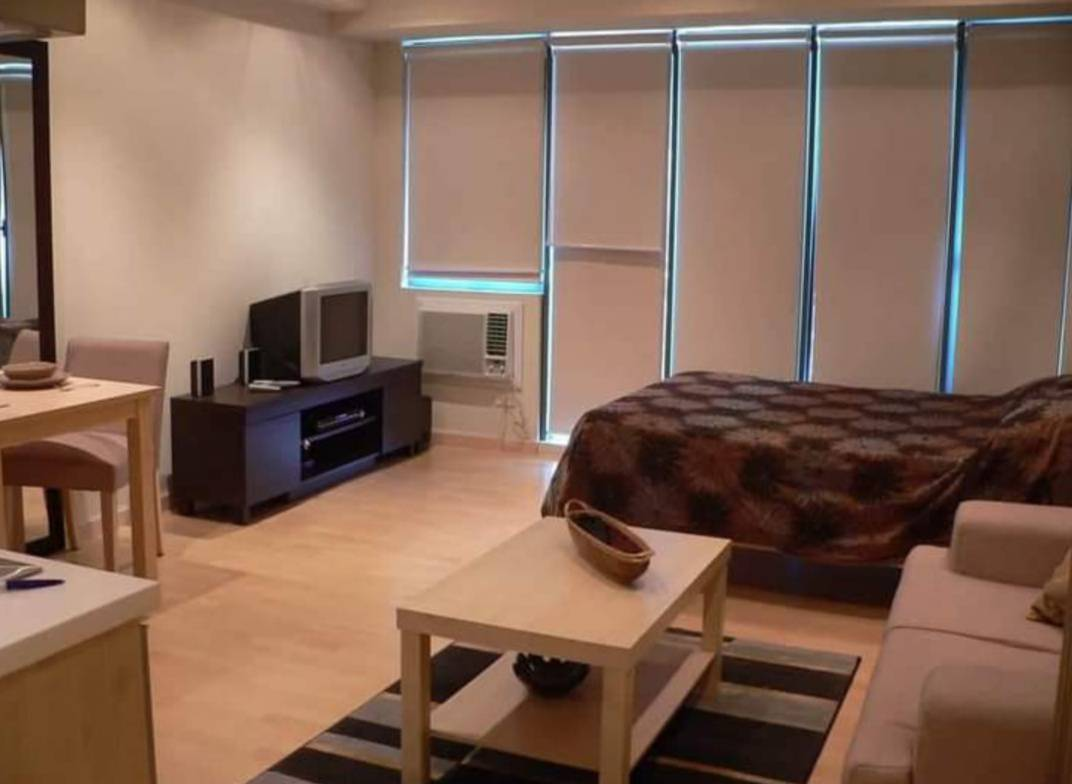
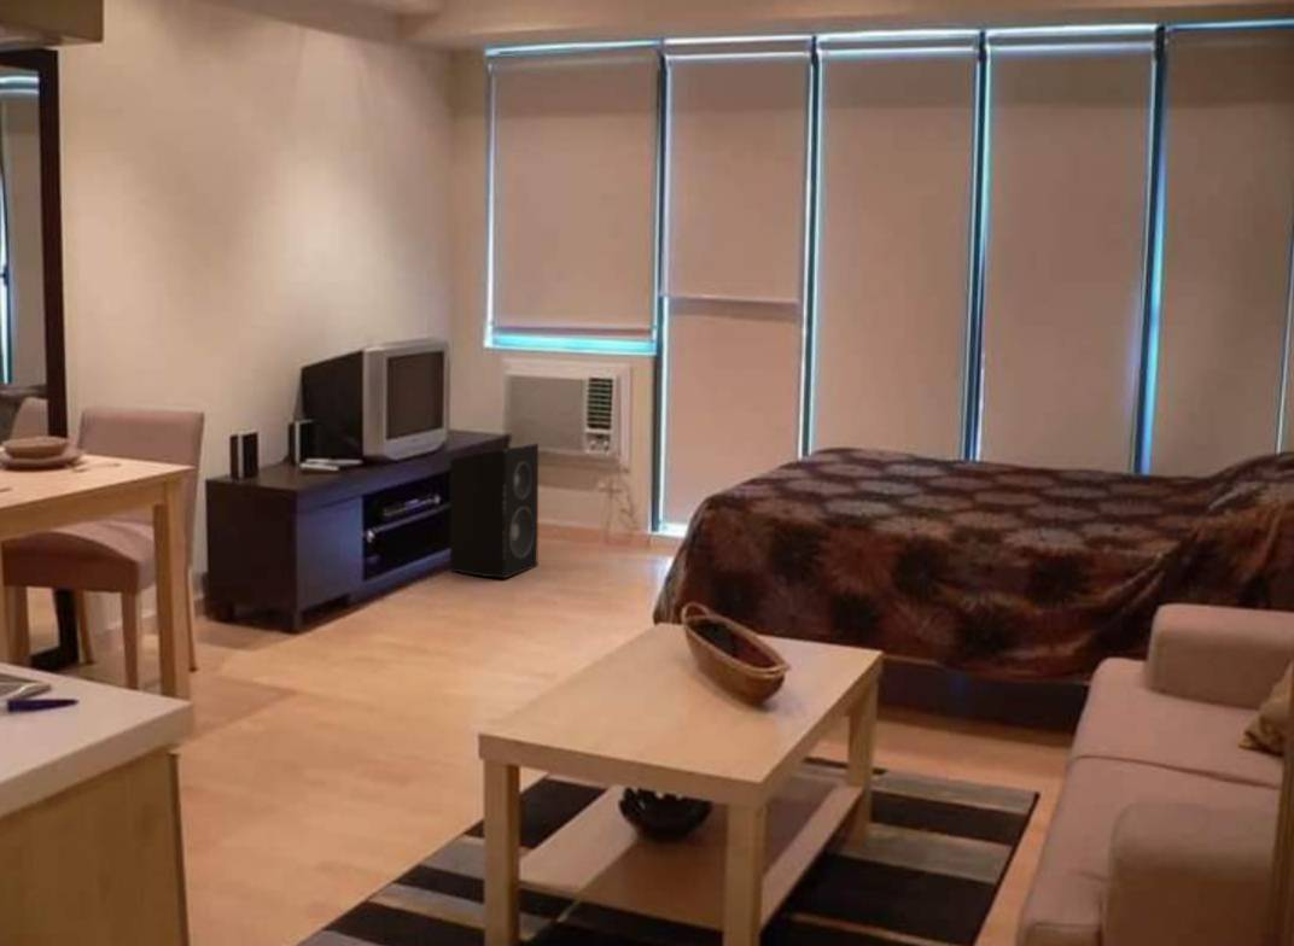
+ speaker (491, 507)
